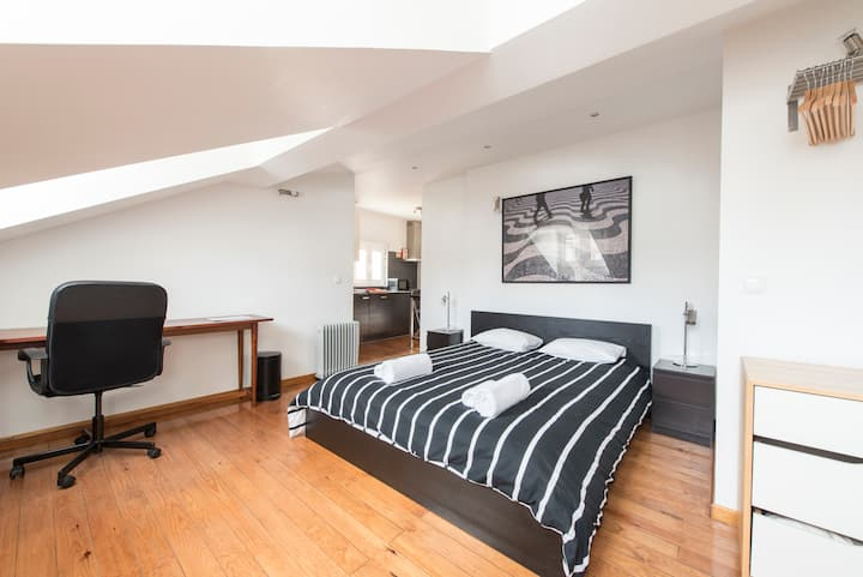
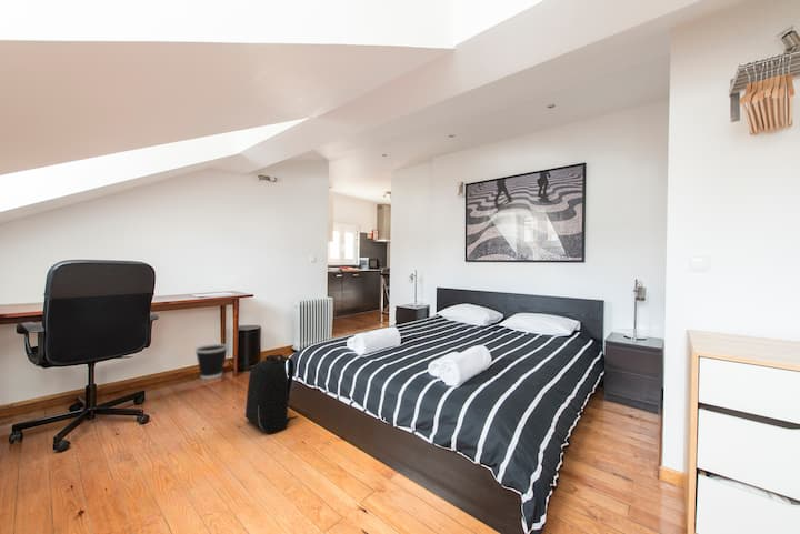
+ backpack (272, 387)
+ wastebasket (211, 361)
